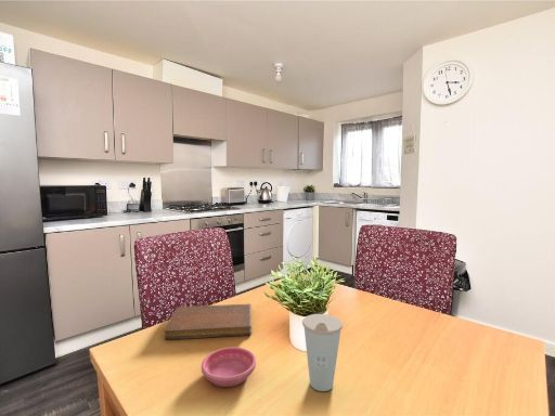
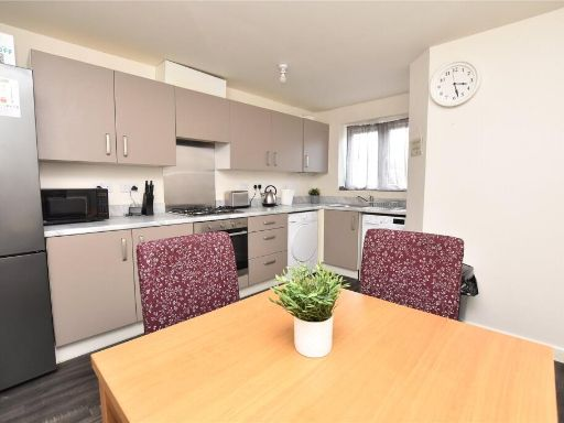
- notebook (211, 318)
- saucer (229, 367)
- cup (321, 350)
